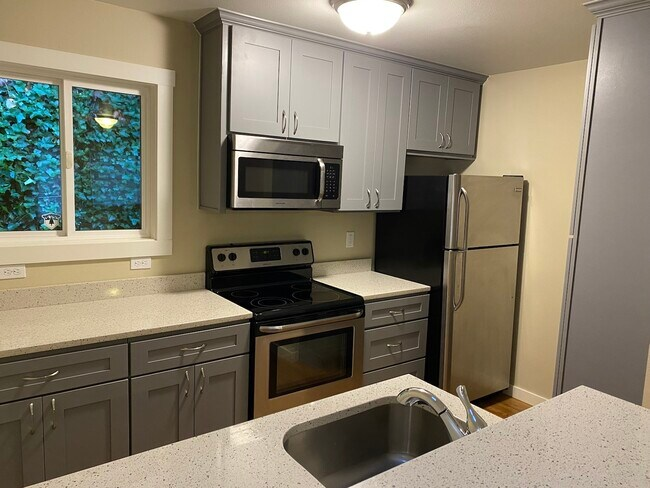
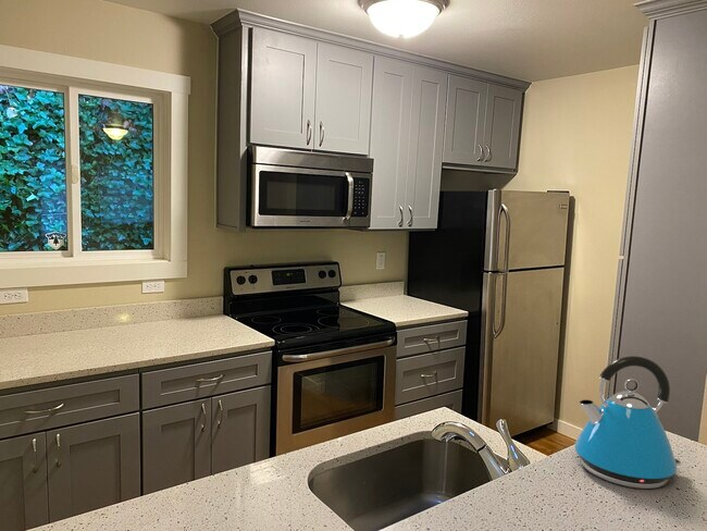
+ kettle (631, 412)
